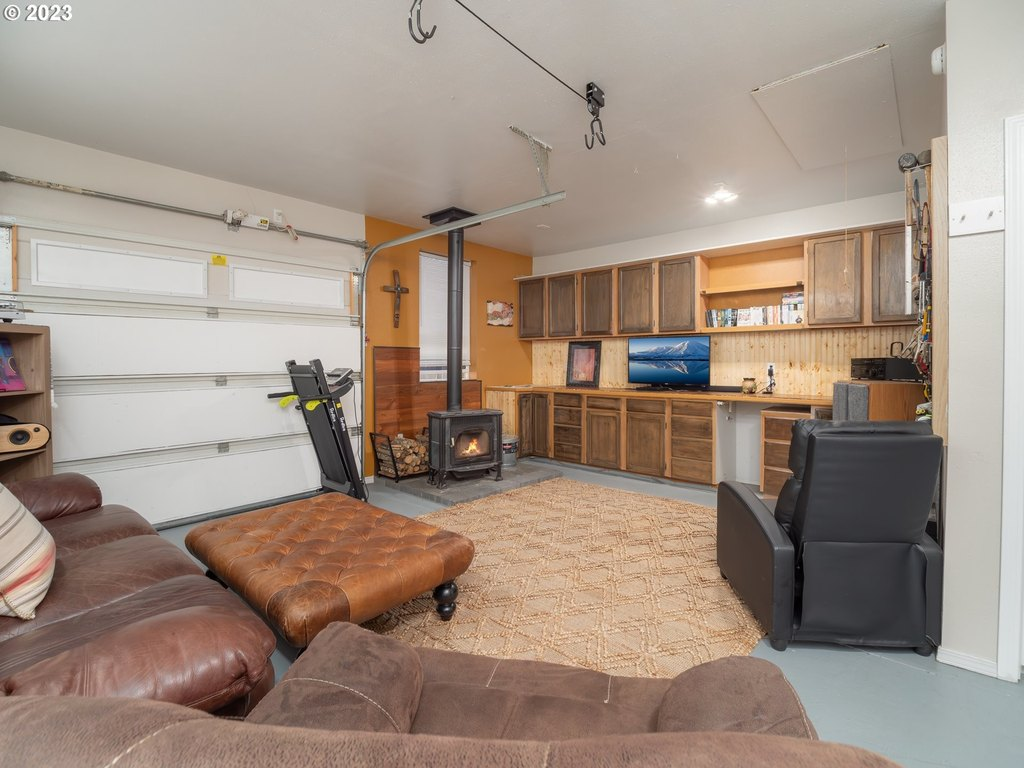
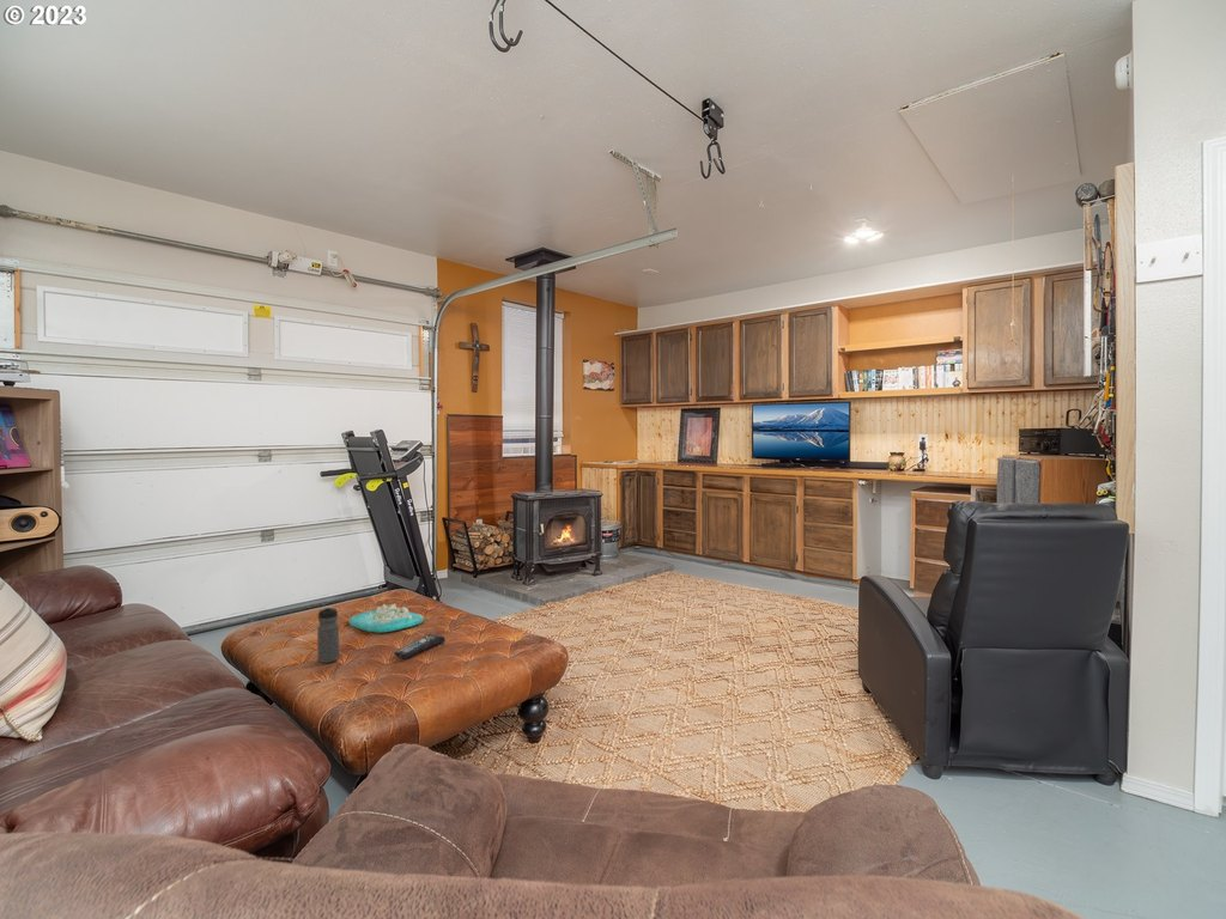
+ water bottle (328, 633)
+ remote control (420, 645)
+ decorative tray (384, 607)
